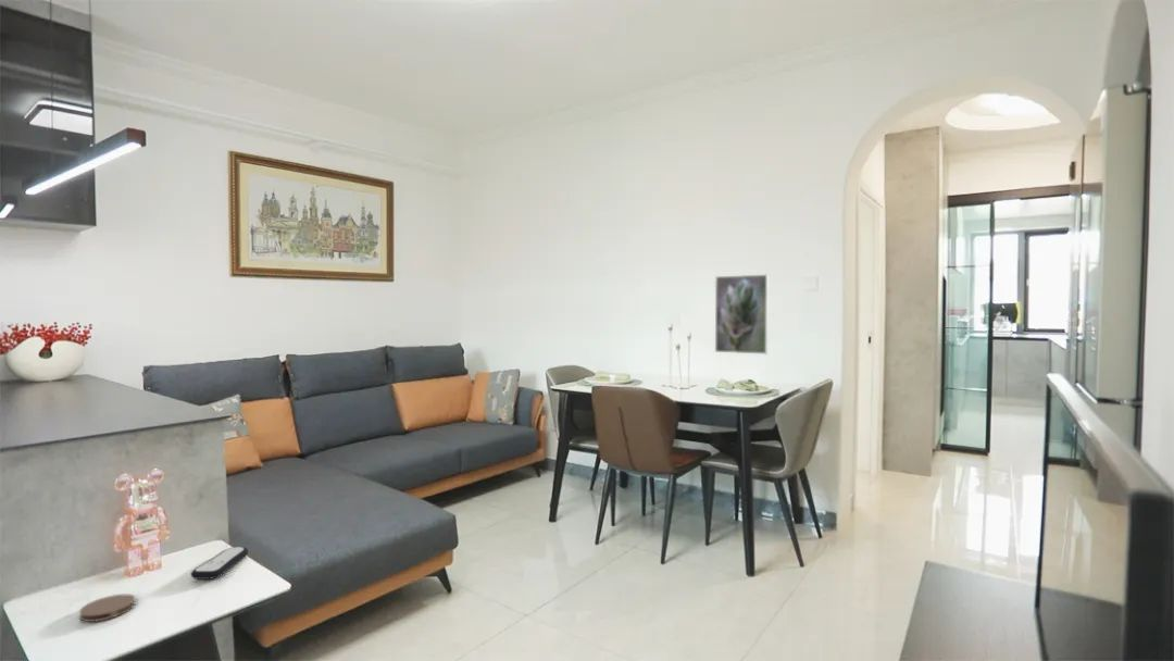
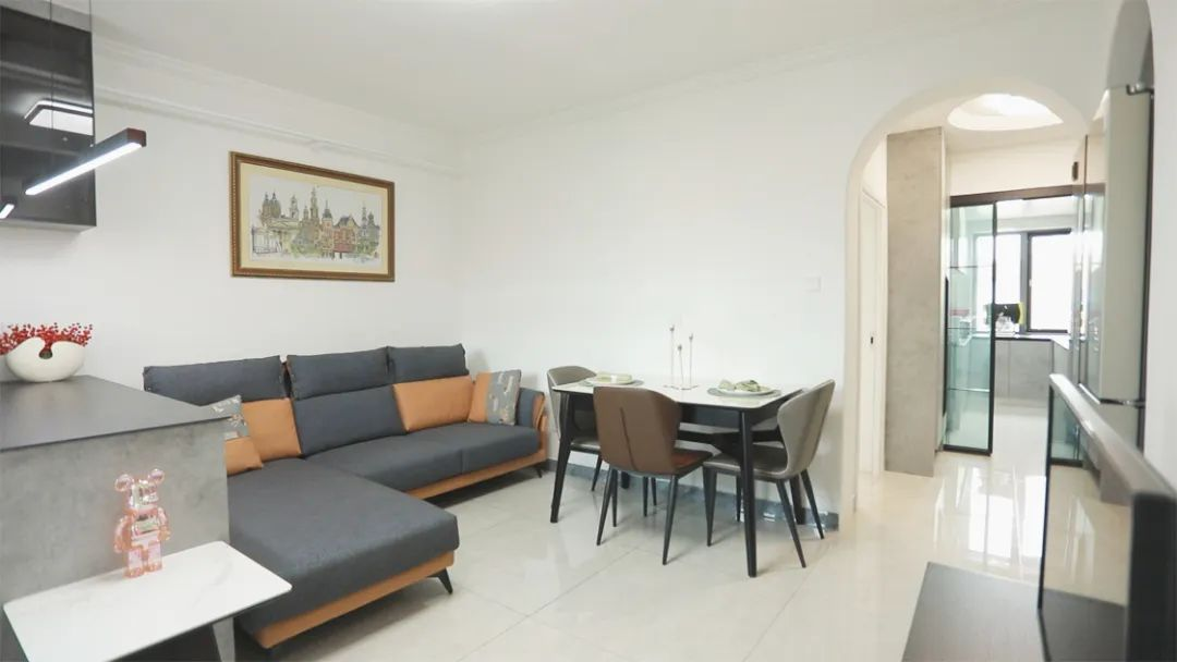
- remote control (222, 561)
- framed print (740, 314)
- coaster (108, 607)
